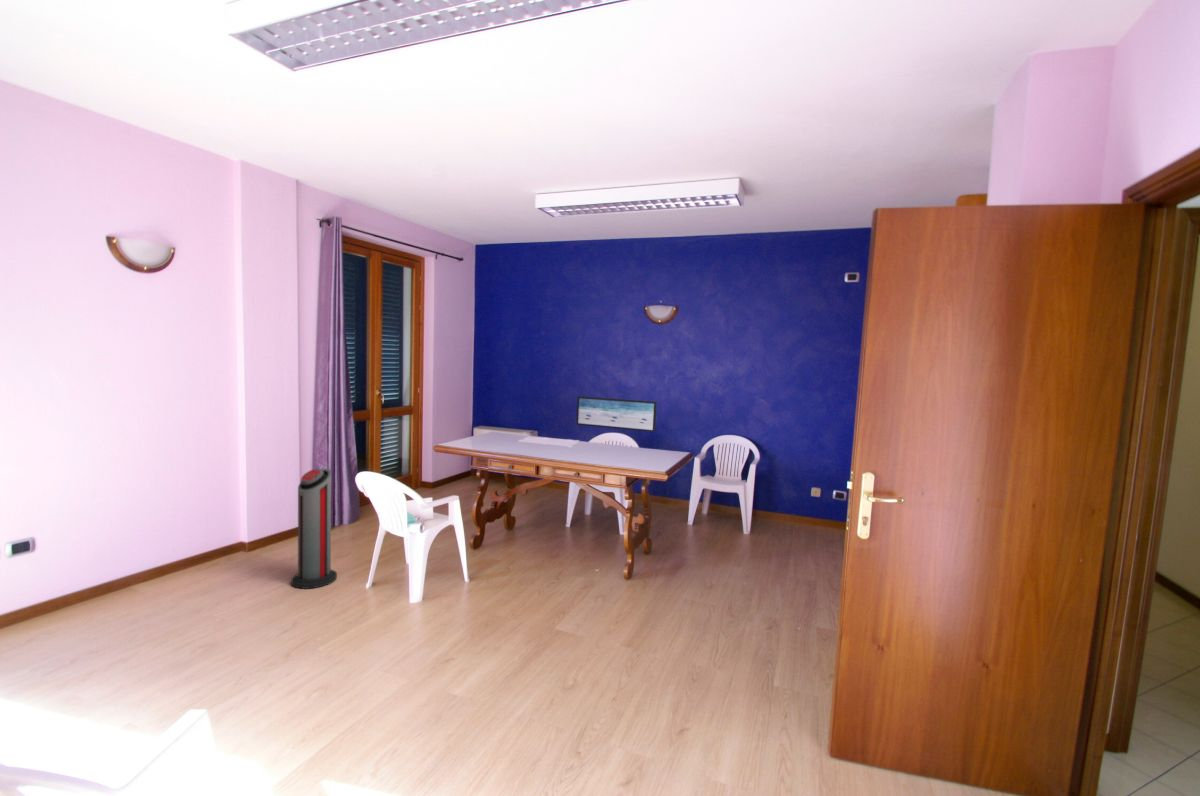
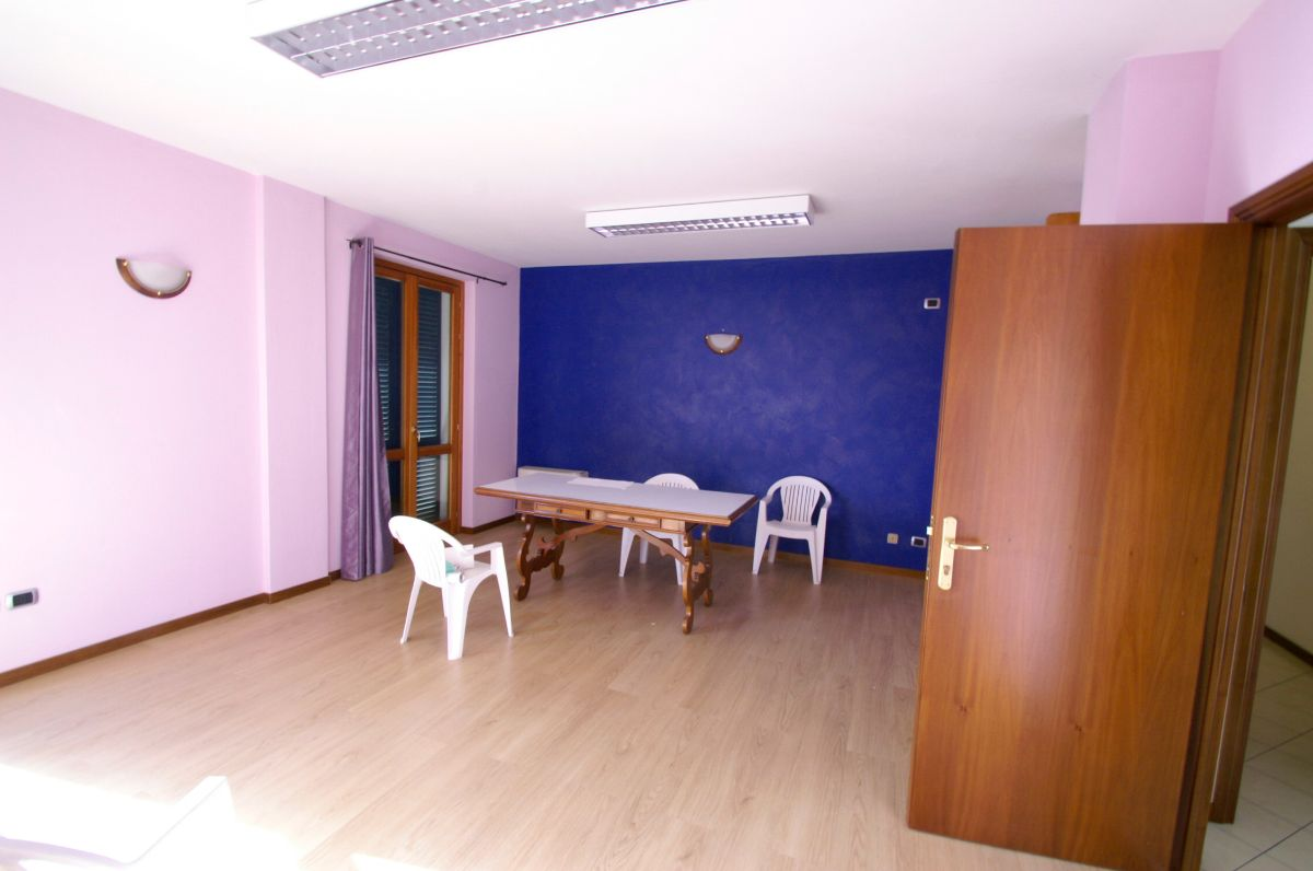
- wall art (615, 413)
- air purifier (314, 525)
